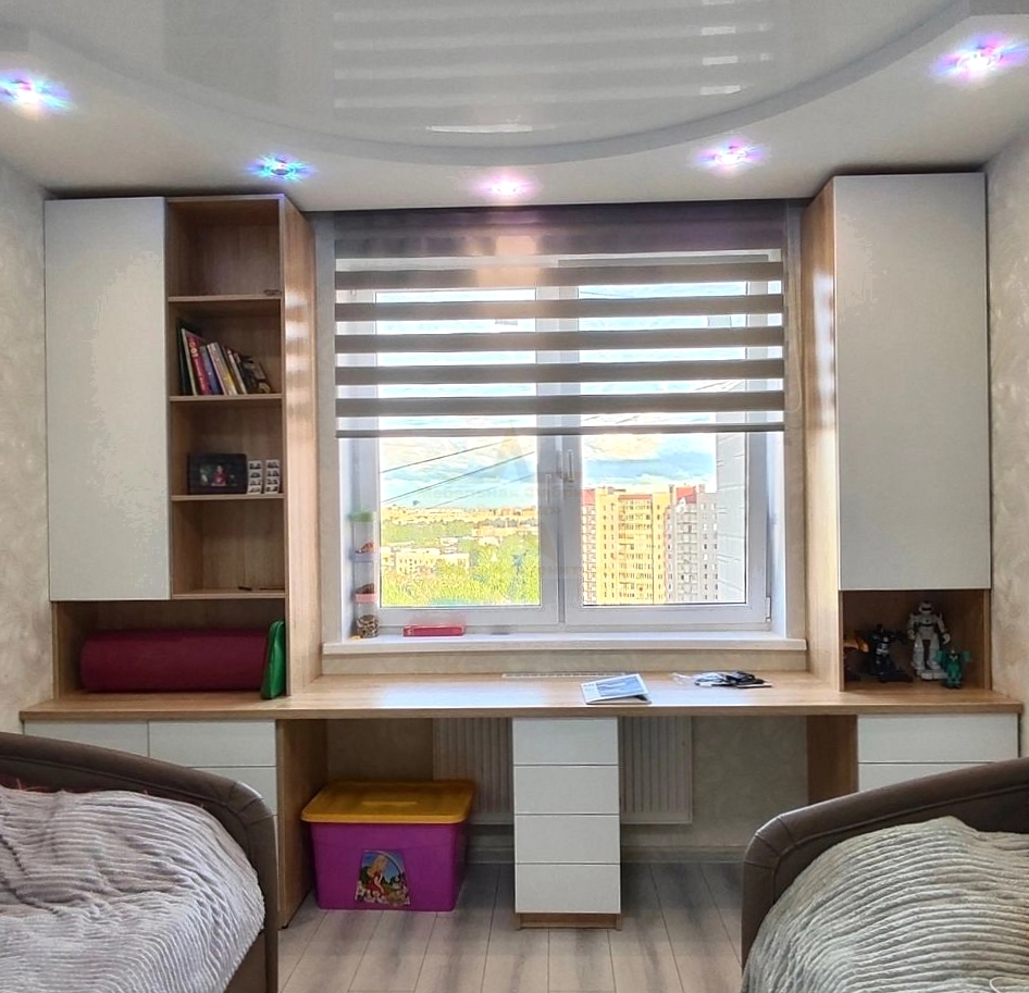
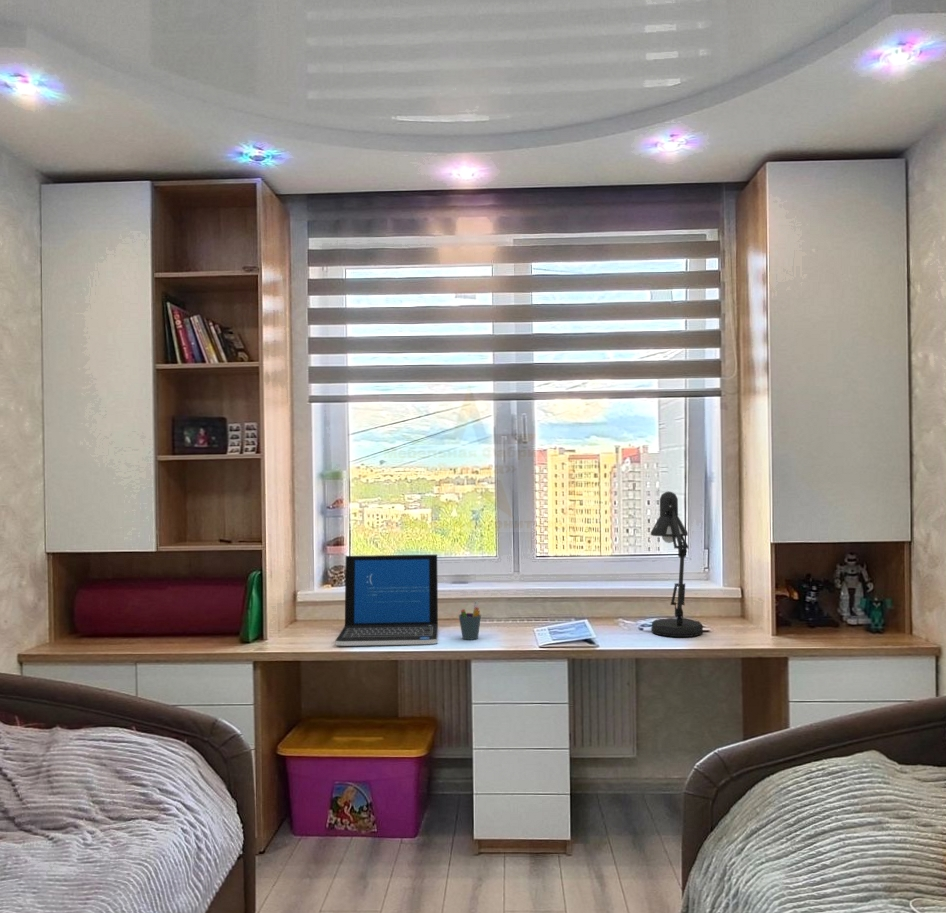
+ desk lamp (680, 561)
+ pen holder (470, 620)
+ laptop (389, 597)
